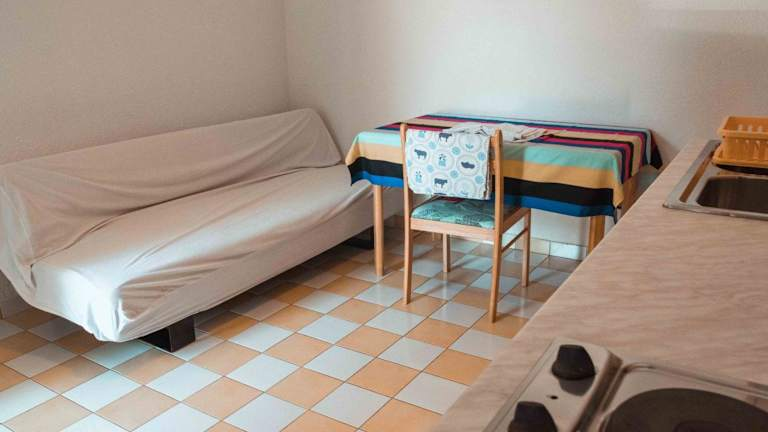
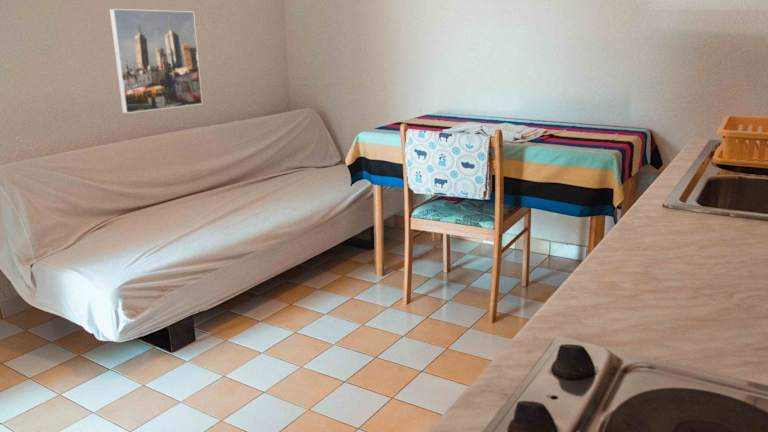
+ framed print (159, 60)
